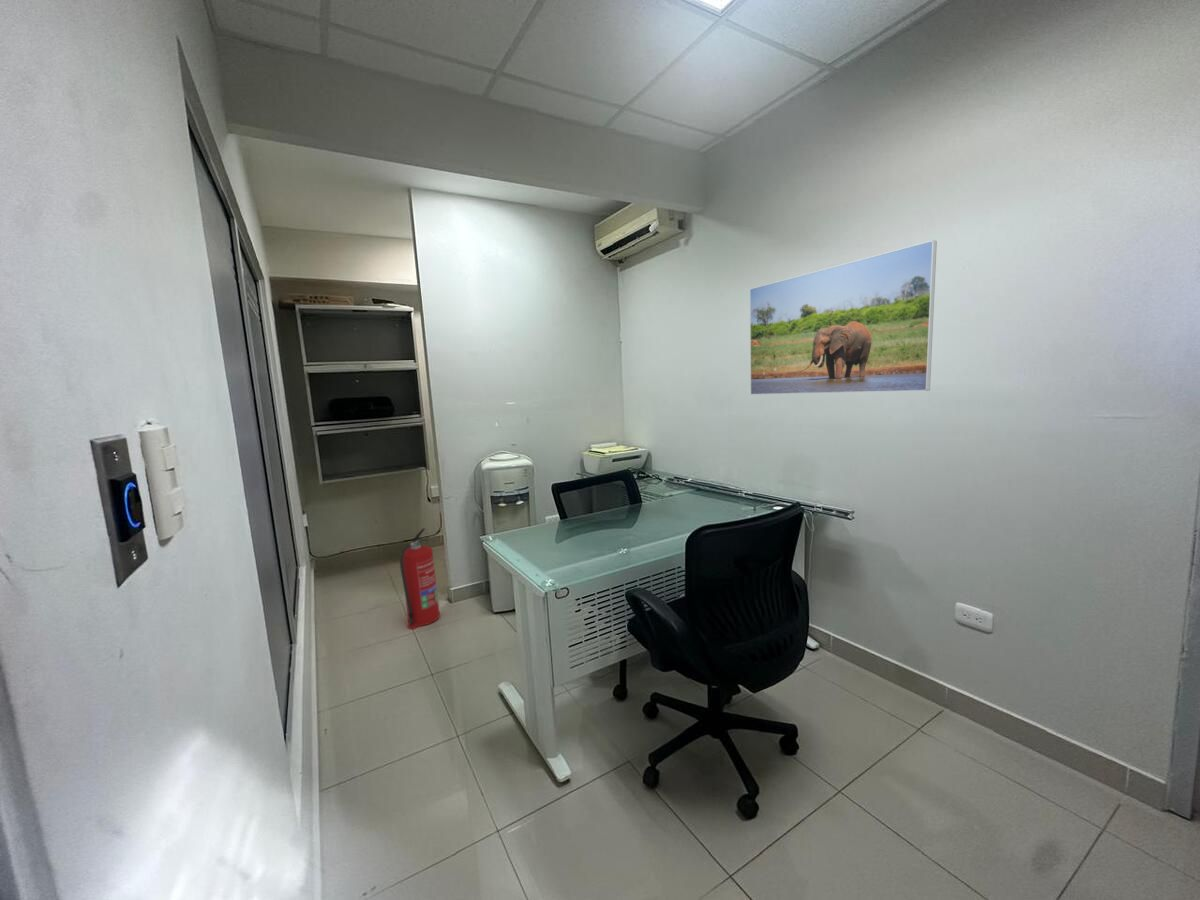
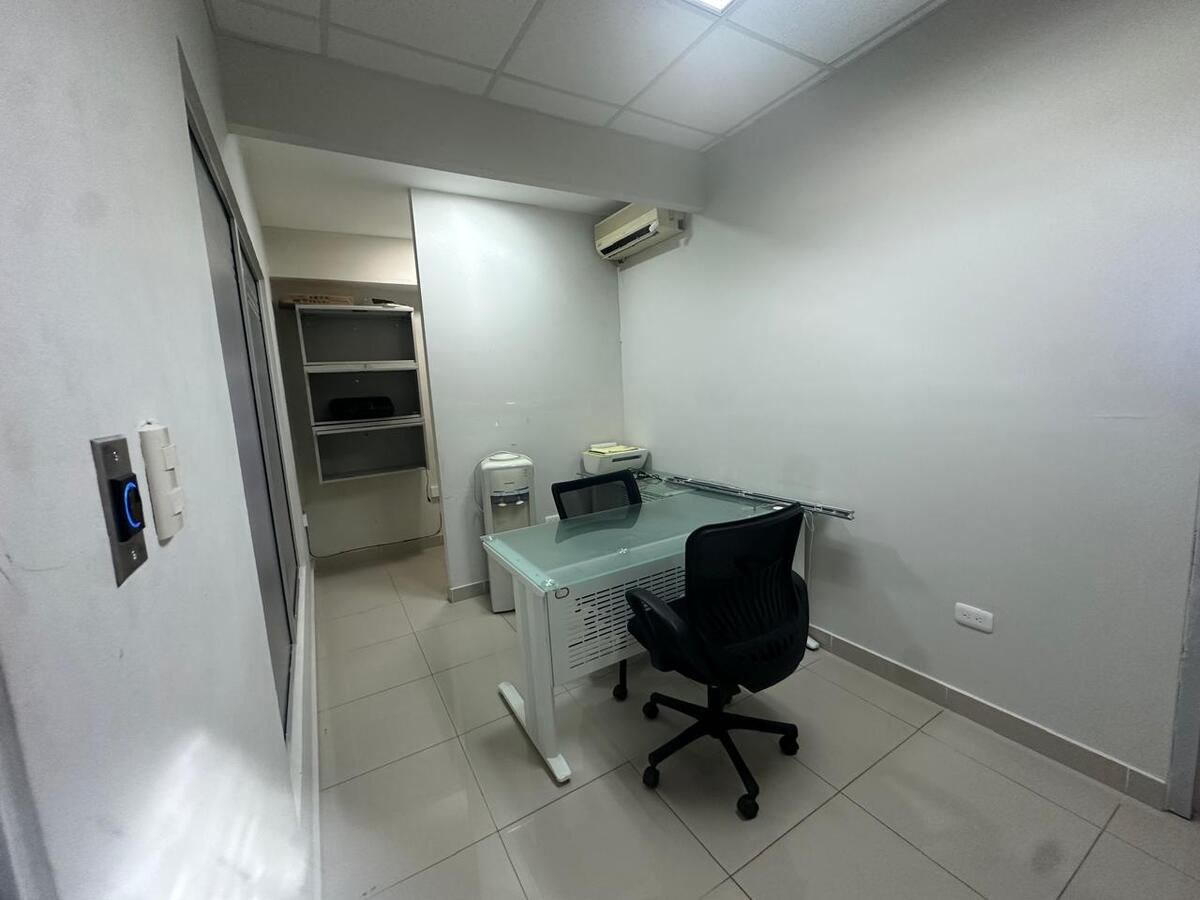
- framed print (826, 332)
- fire extinguisher (418, 576)
